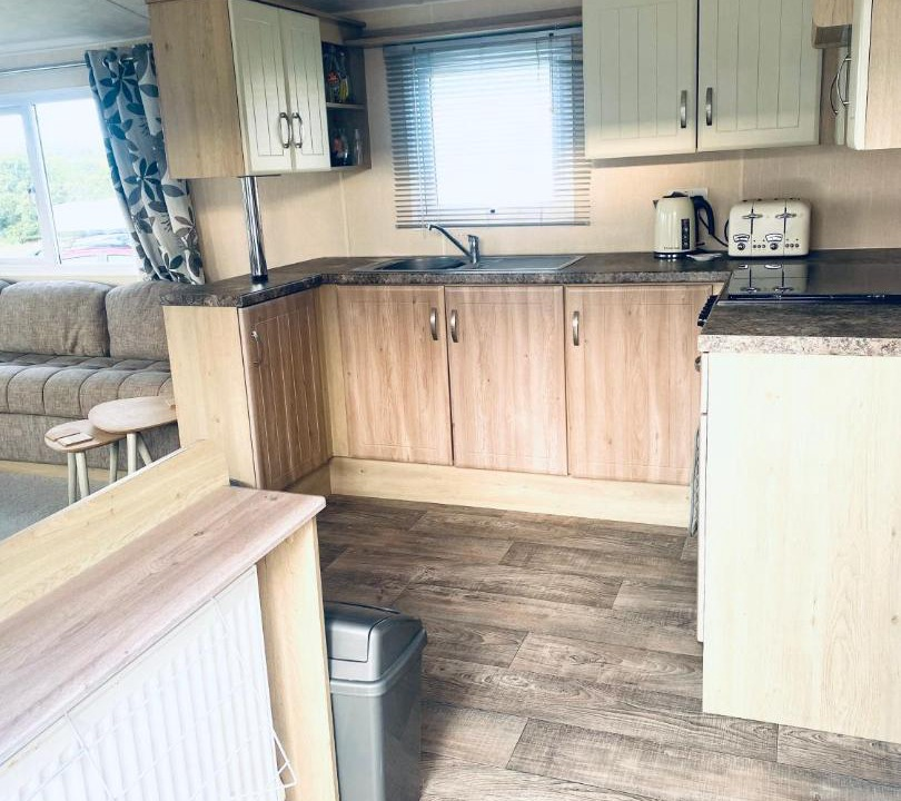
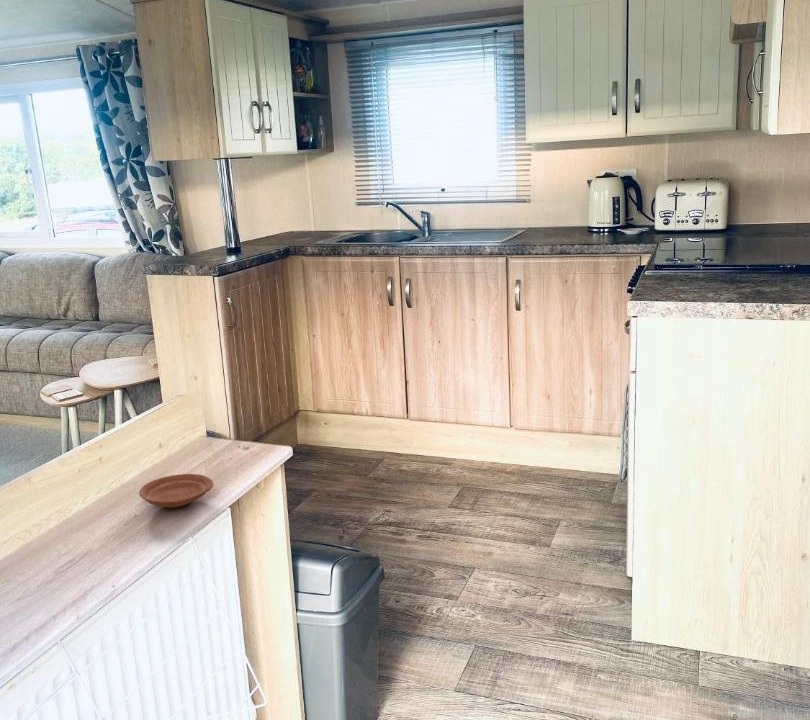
+ plate (177, 494)
